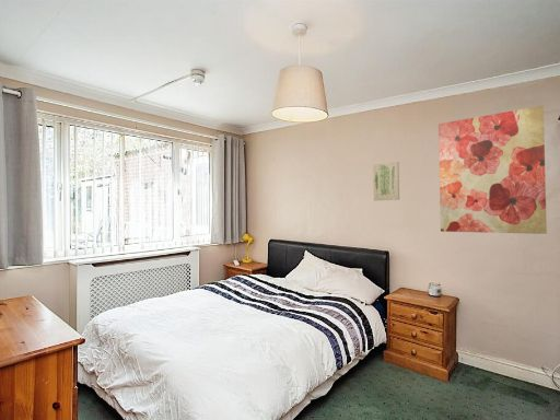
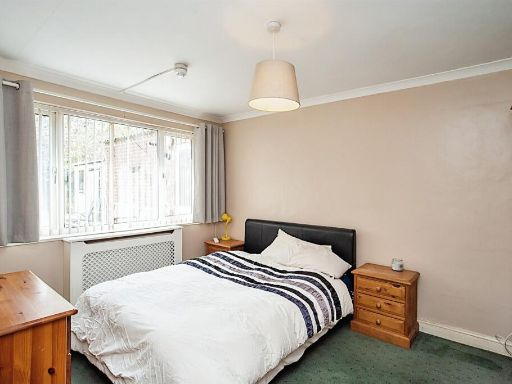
- wall art (385, 182)
- wall art (488, 174)
